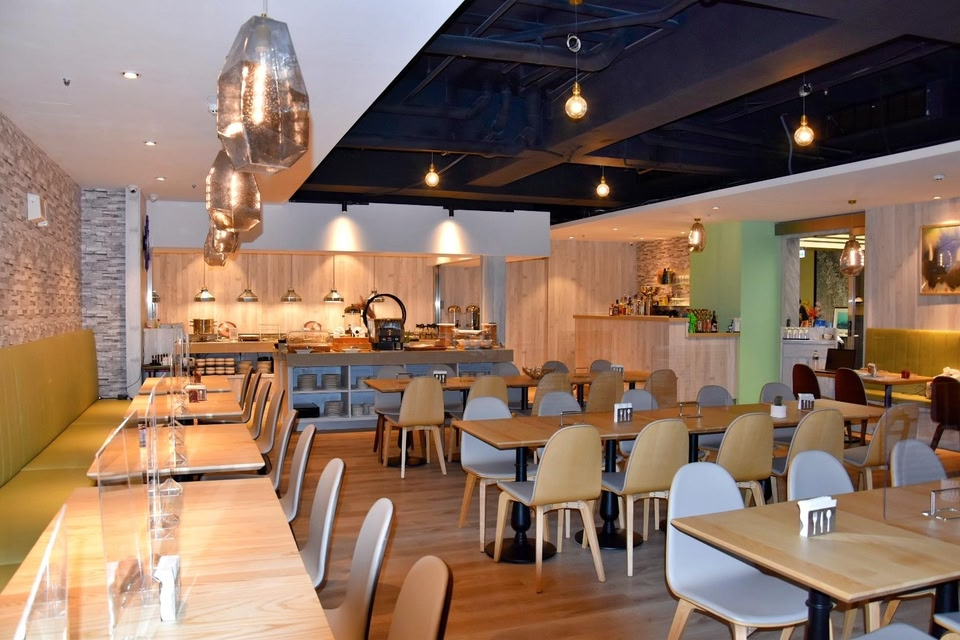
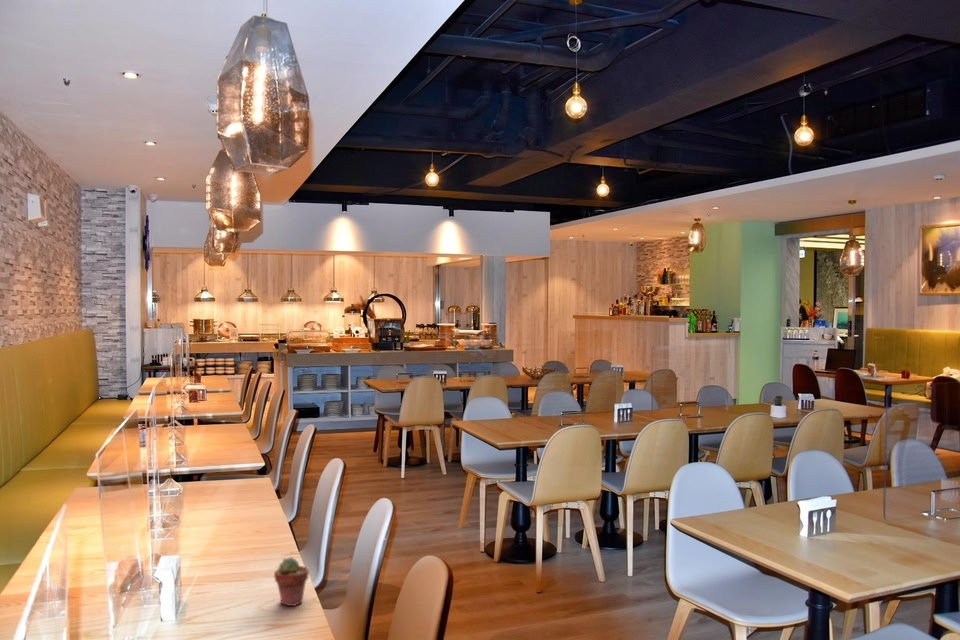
+ potted succulent (291, 579)
